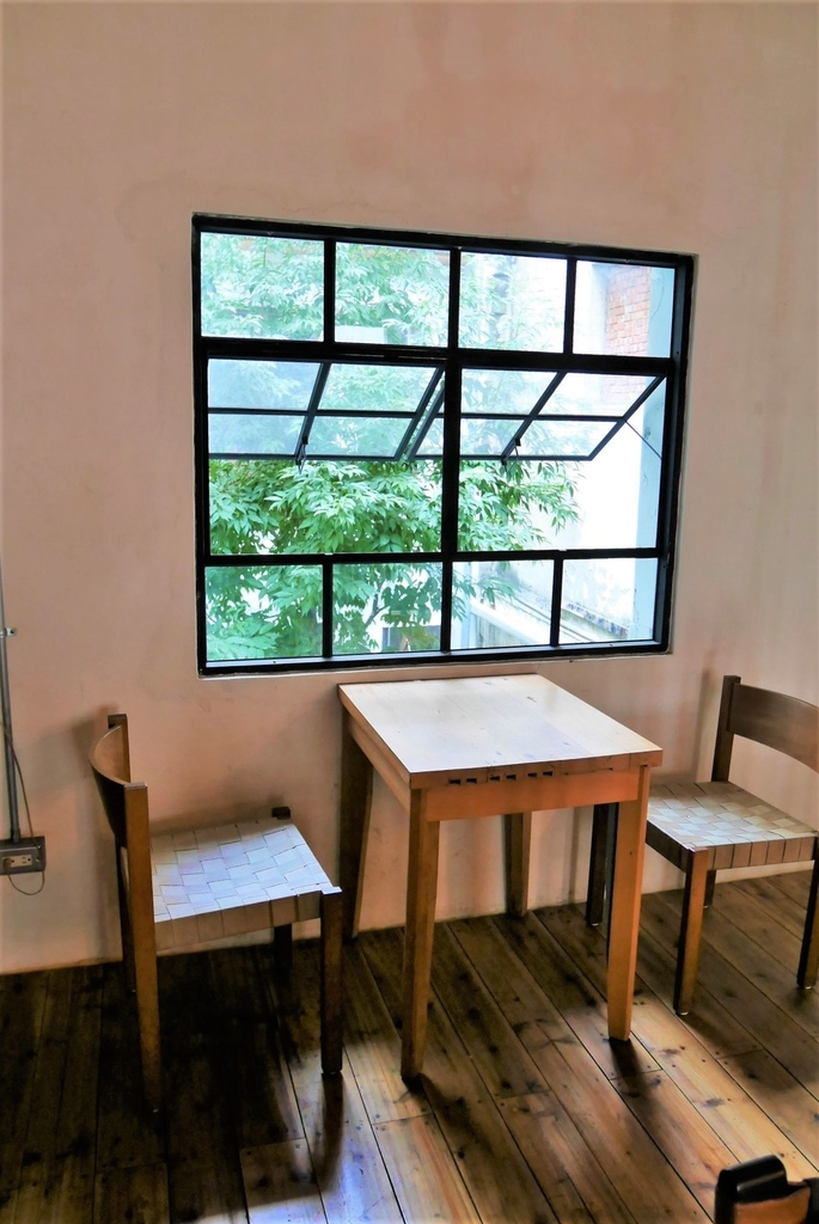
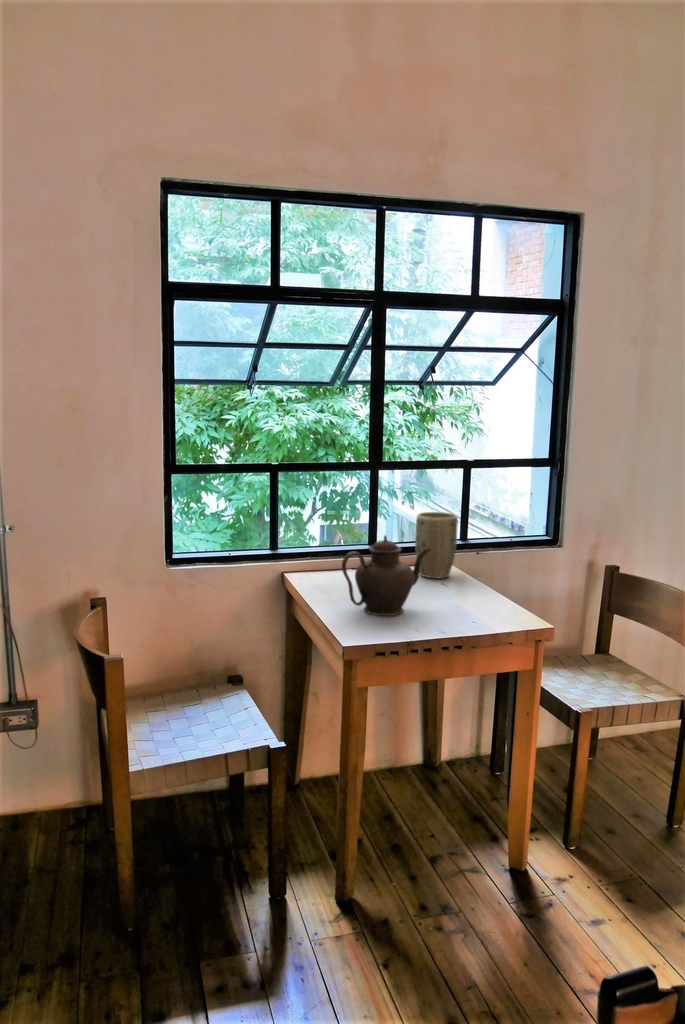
+ plant pot (435, 545)
+ teapot (388, 573)
